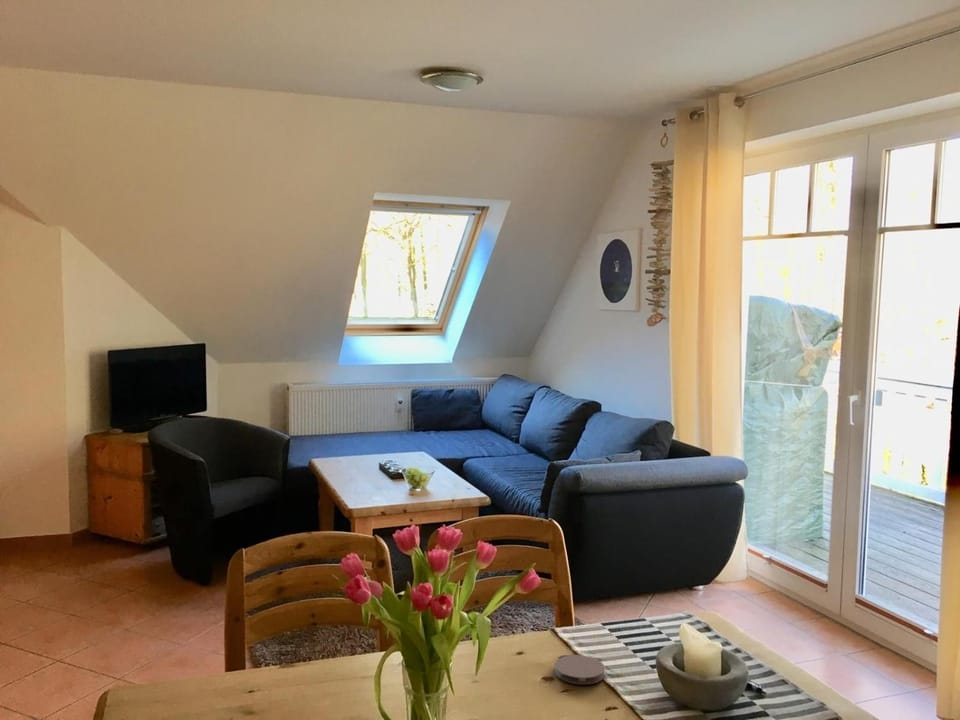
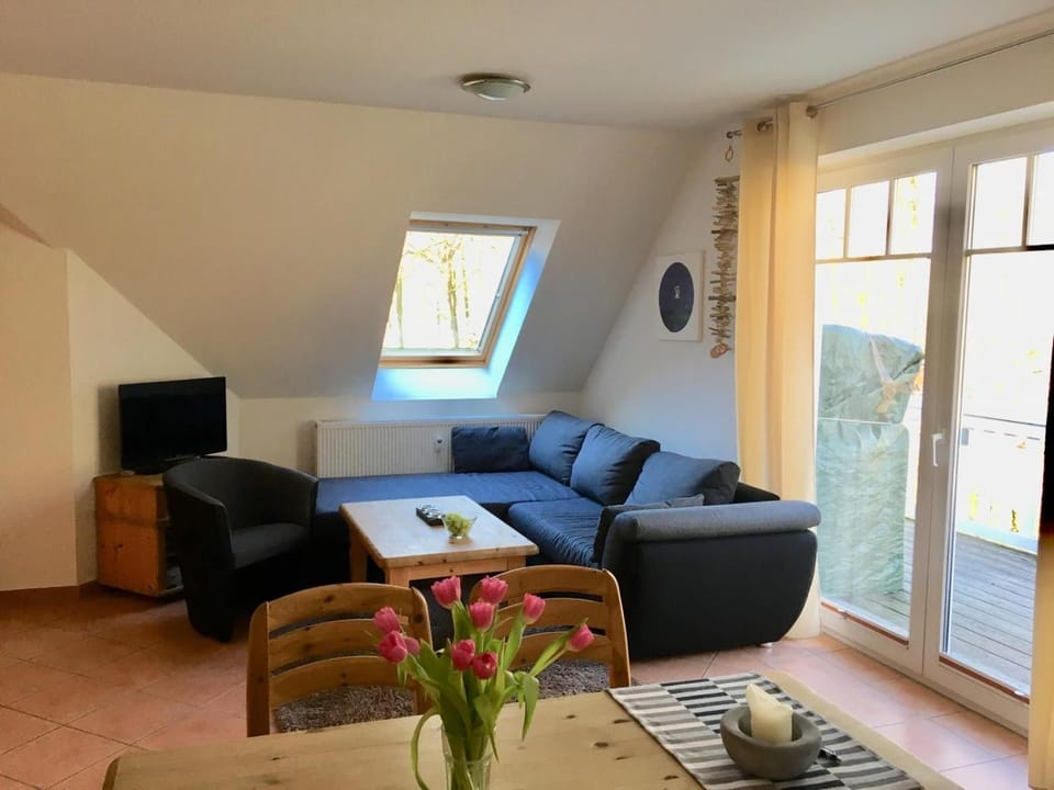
- coaster (579, 669)
